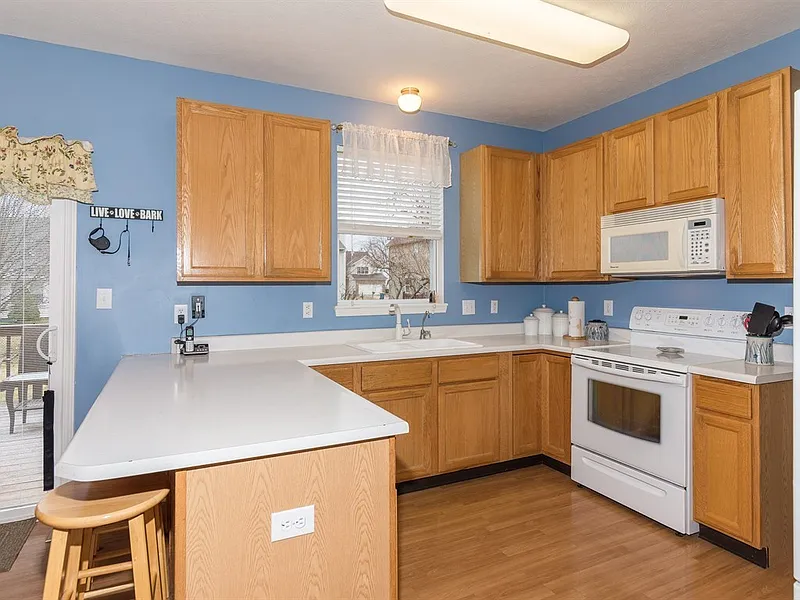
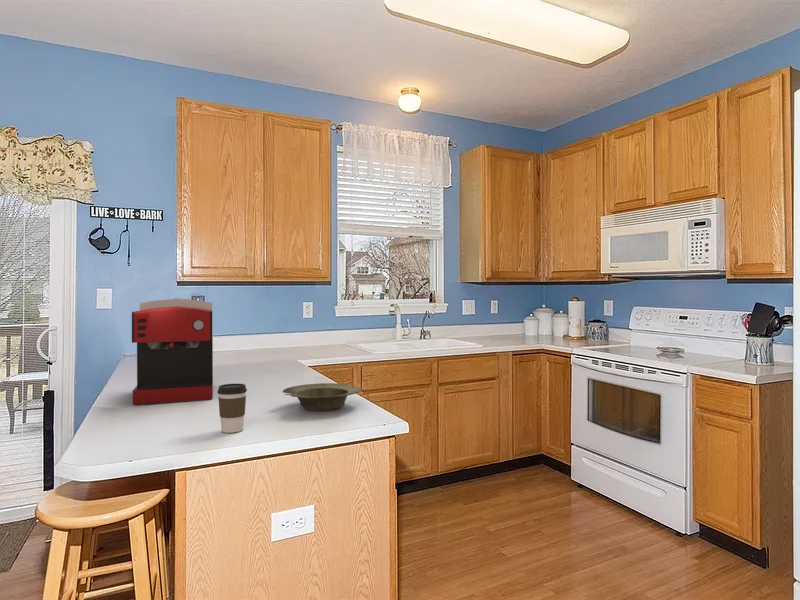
+ coffee maker (175, 347)
+ bowl (322, 398)
+ coffee cup (232, 407)
